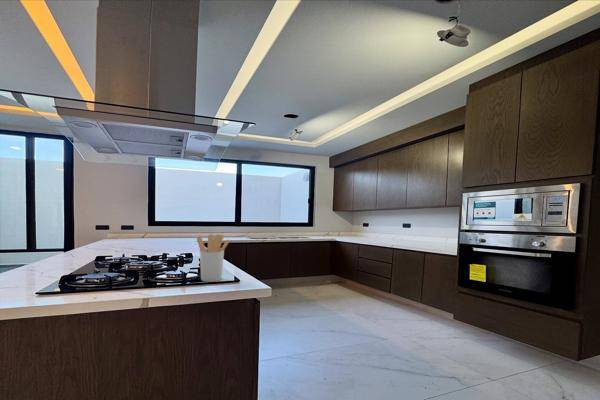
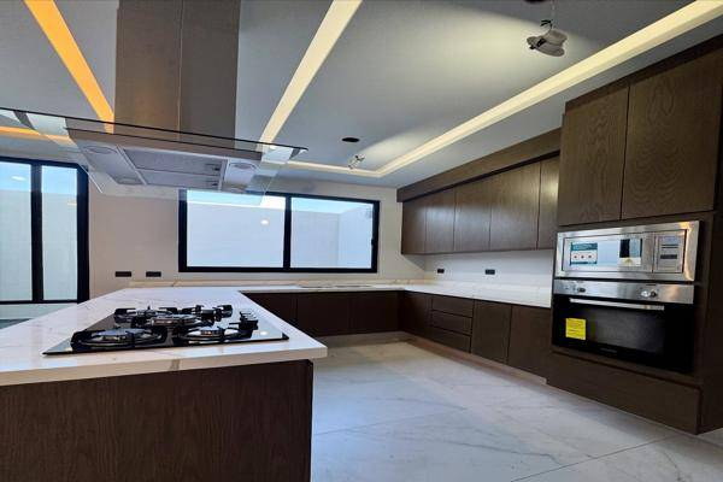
- utensil holder (213, 255)
